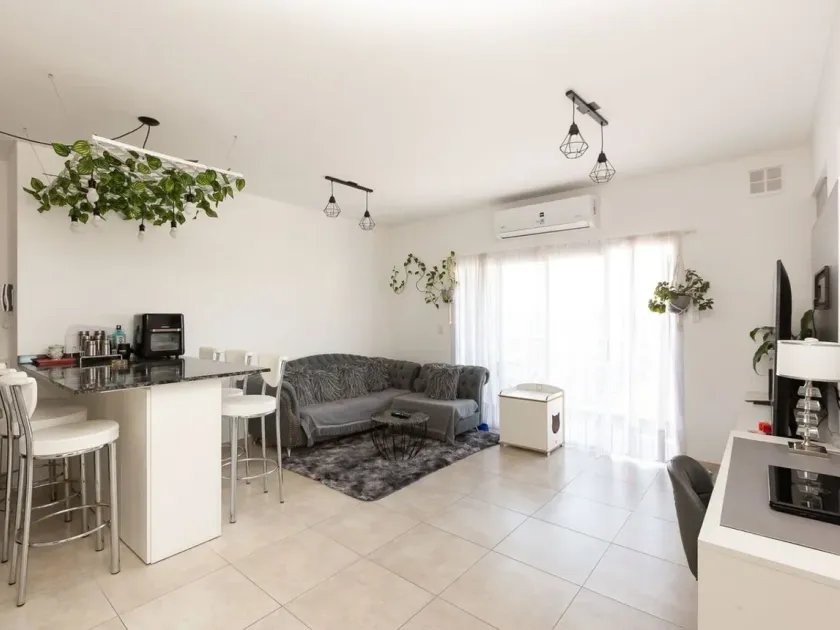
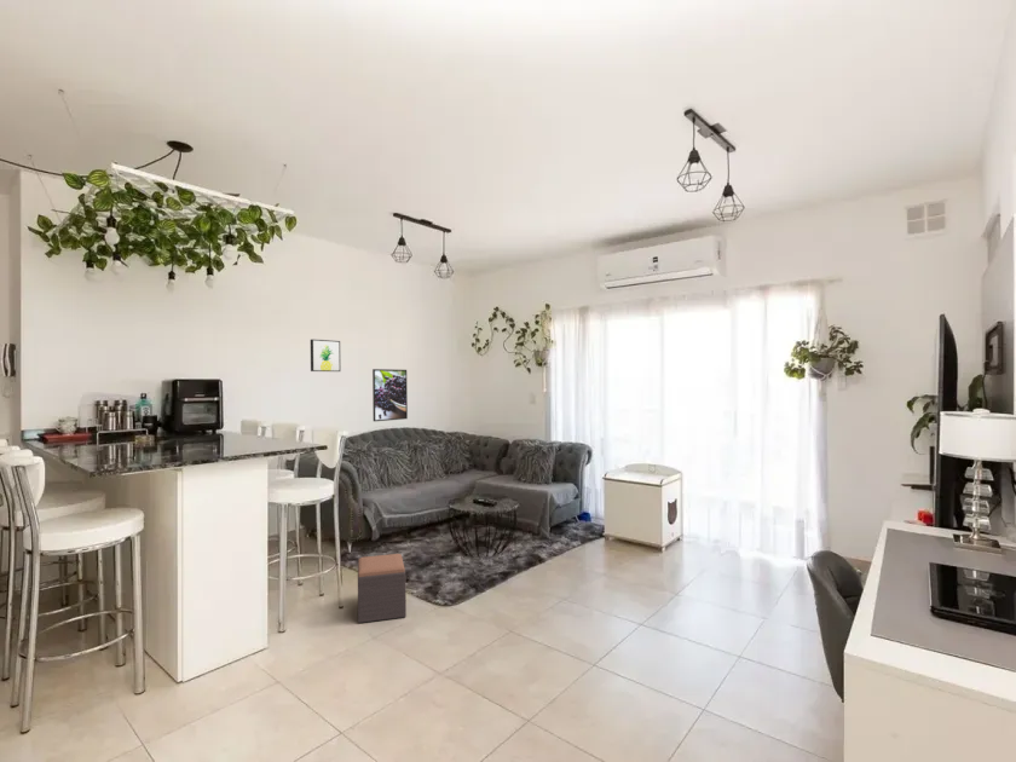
+ footstool (381, 585)
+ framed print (389, 394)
+ wall art (325, 356)
